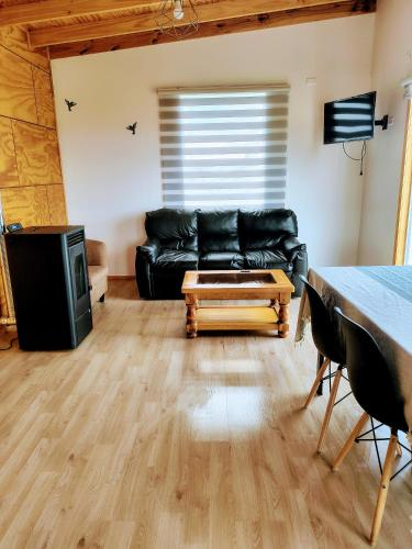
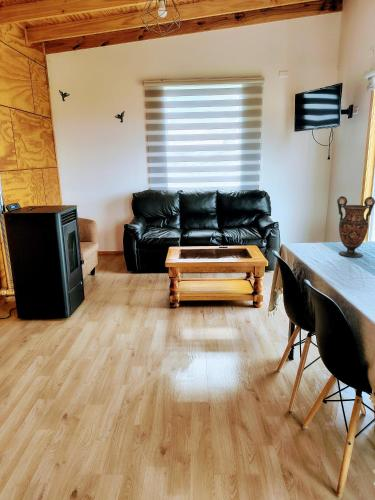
+ vase (353, 225)
